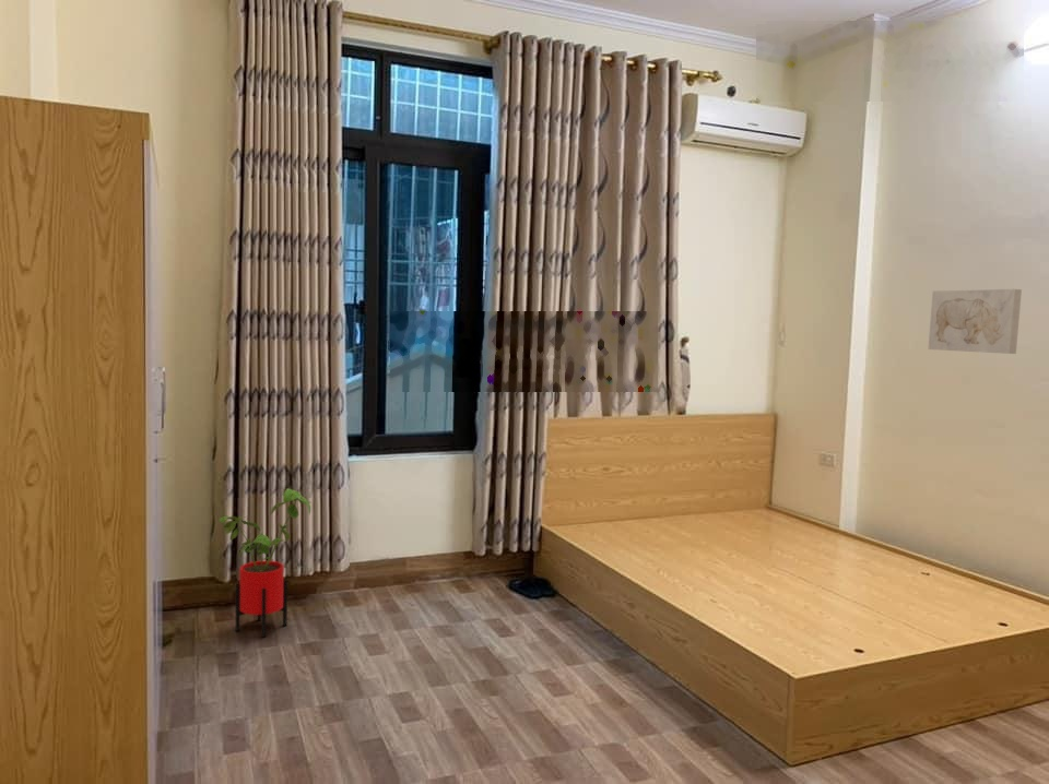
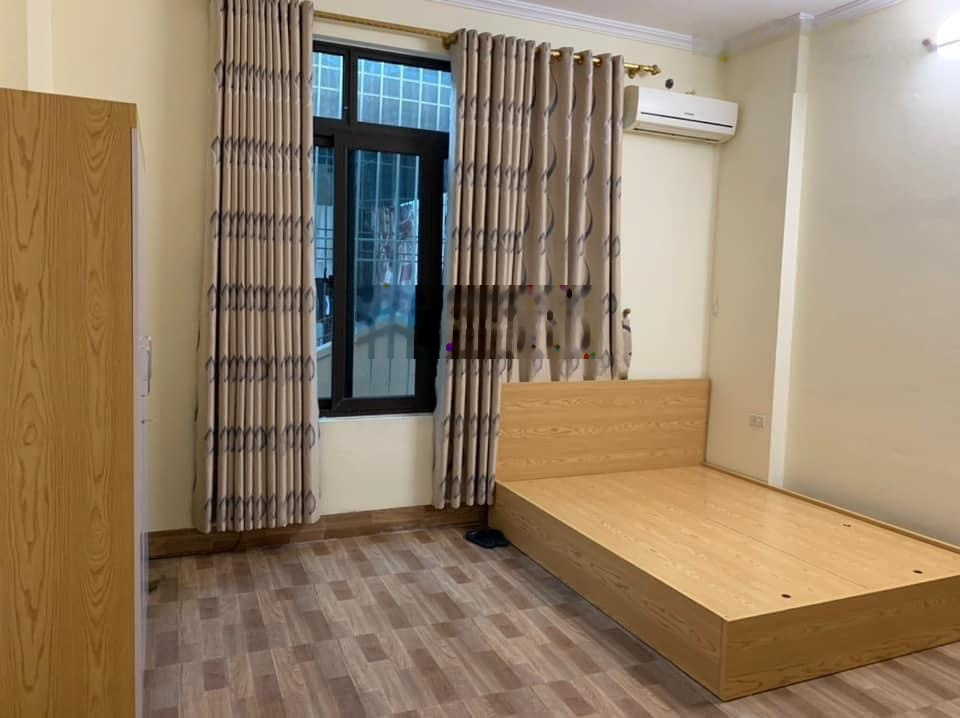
- wall art (971, 320)
- house plant (268, 559)
